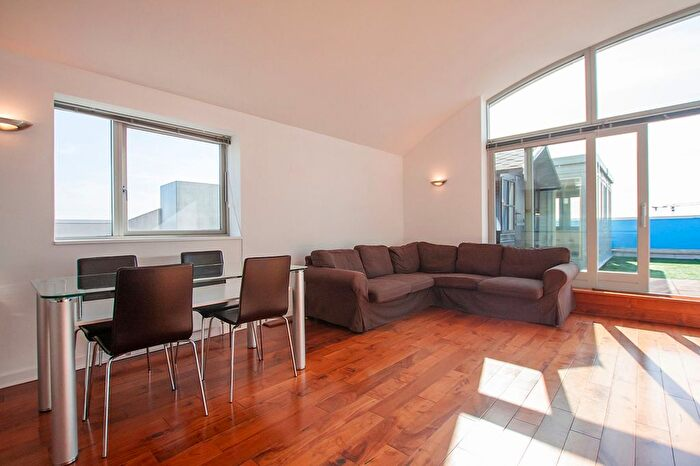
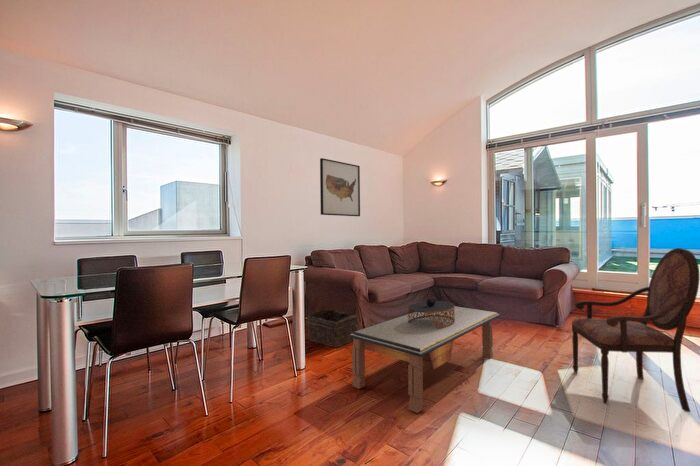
+ basket (334, 324)
+ wall art (341, 188)
+ coffee table (431, 344)
+ armchair (632, 319)
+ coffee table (431, 309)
